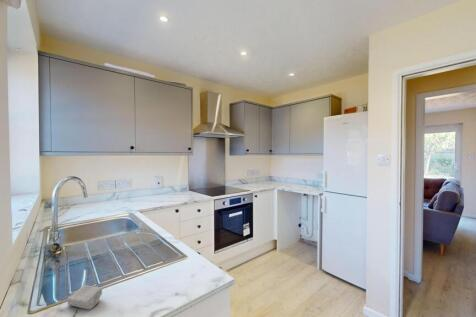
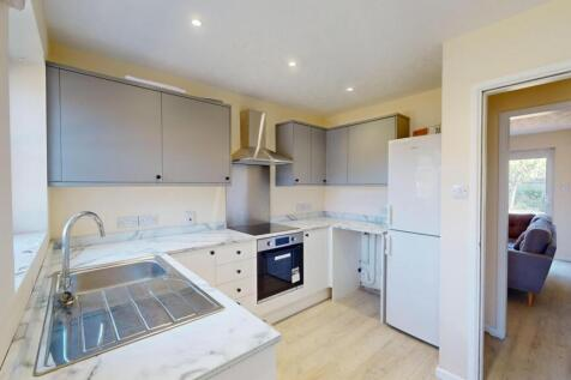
- soap bar (85, 296)
